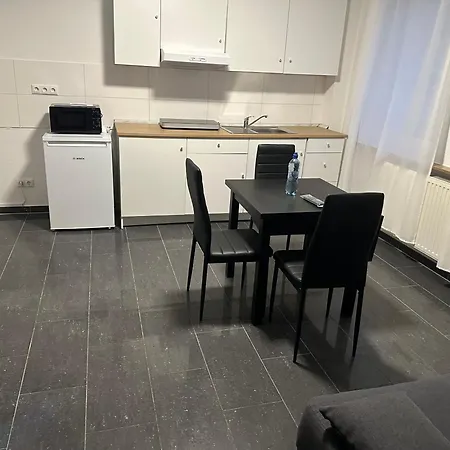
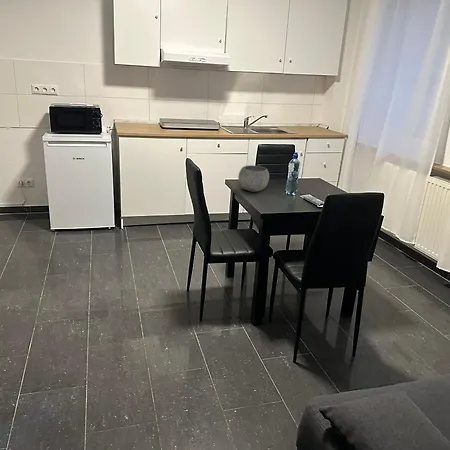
+ bowl (253, 179)
